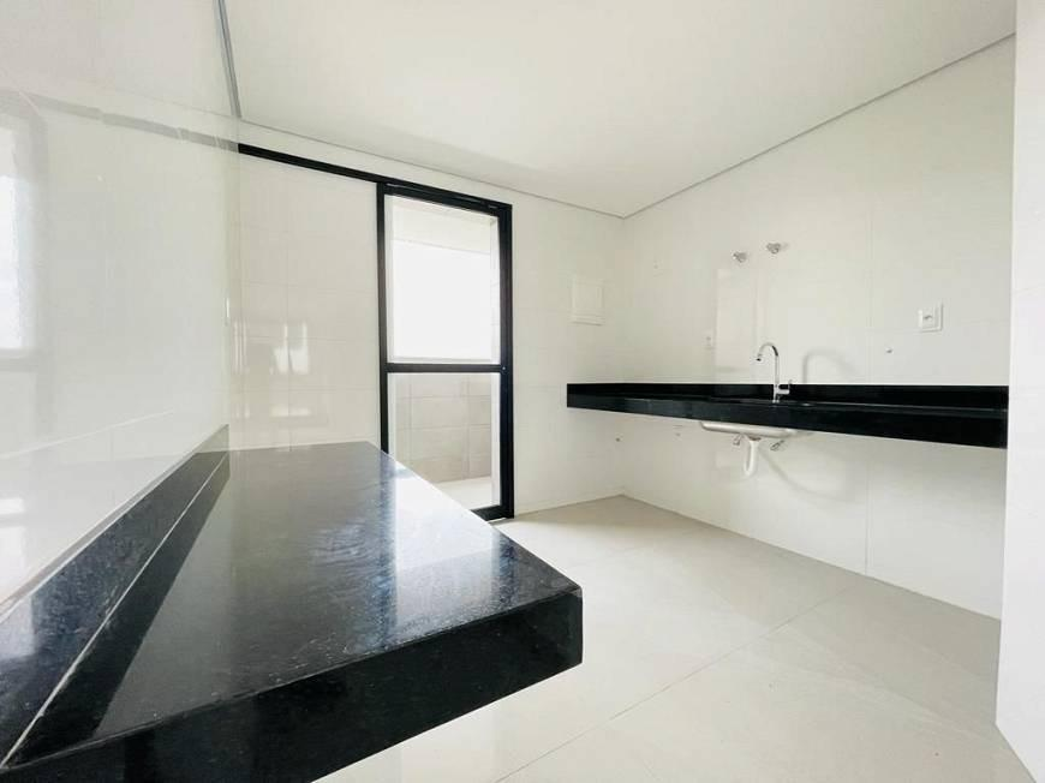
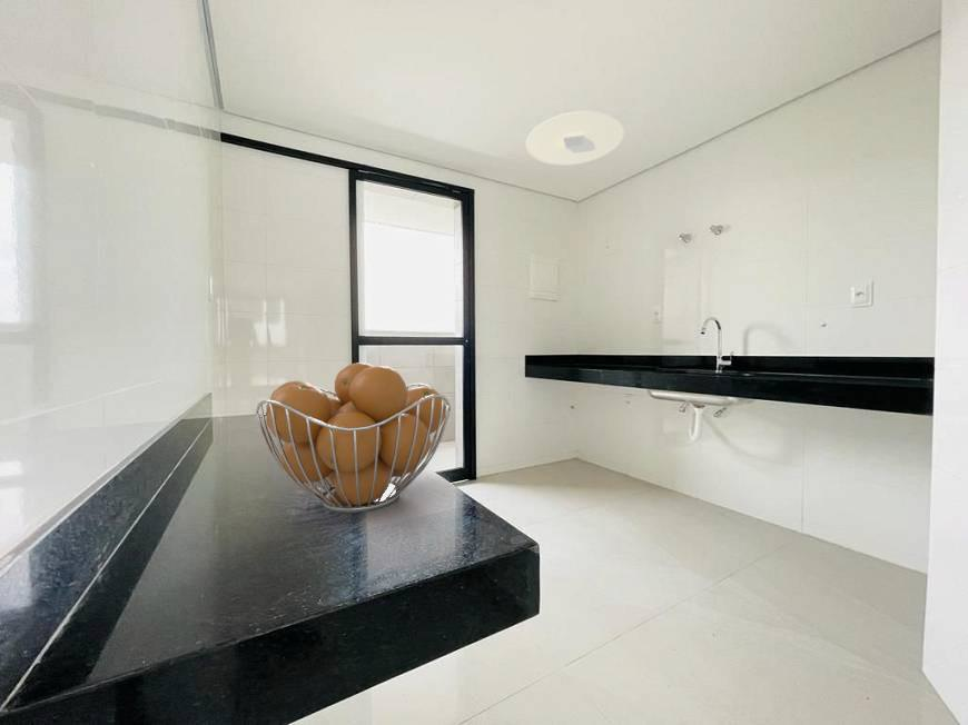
+ ceiling light (573, 137)
+ fruit basket (360, 430)
